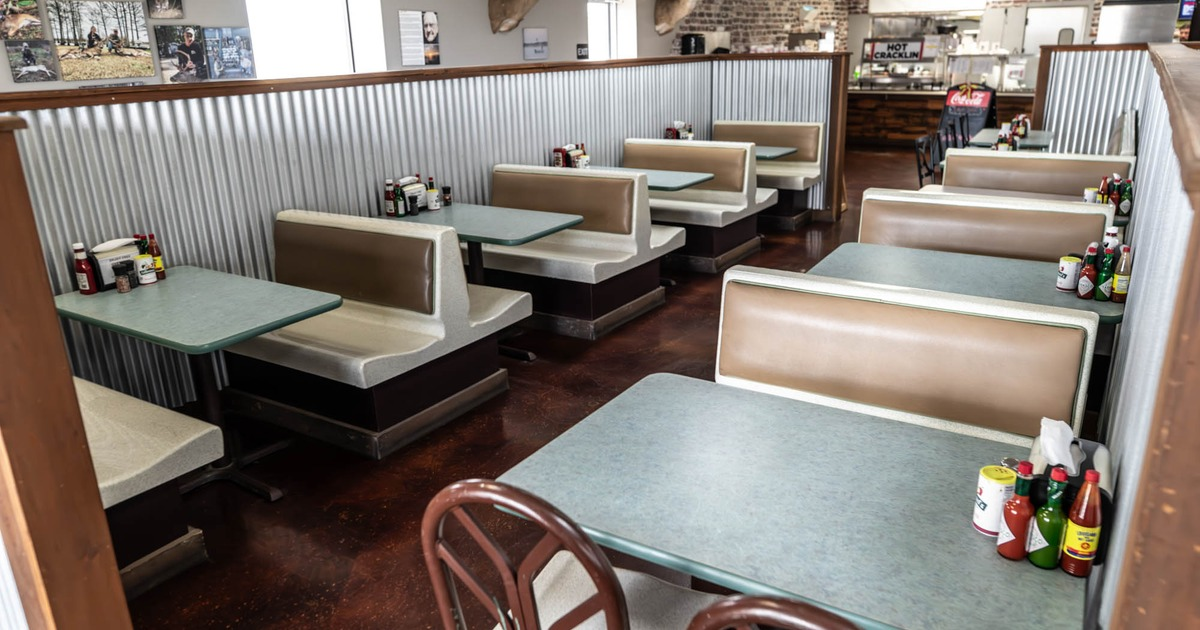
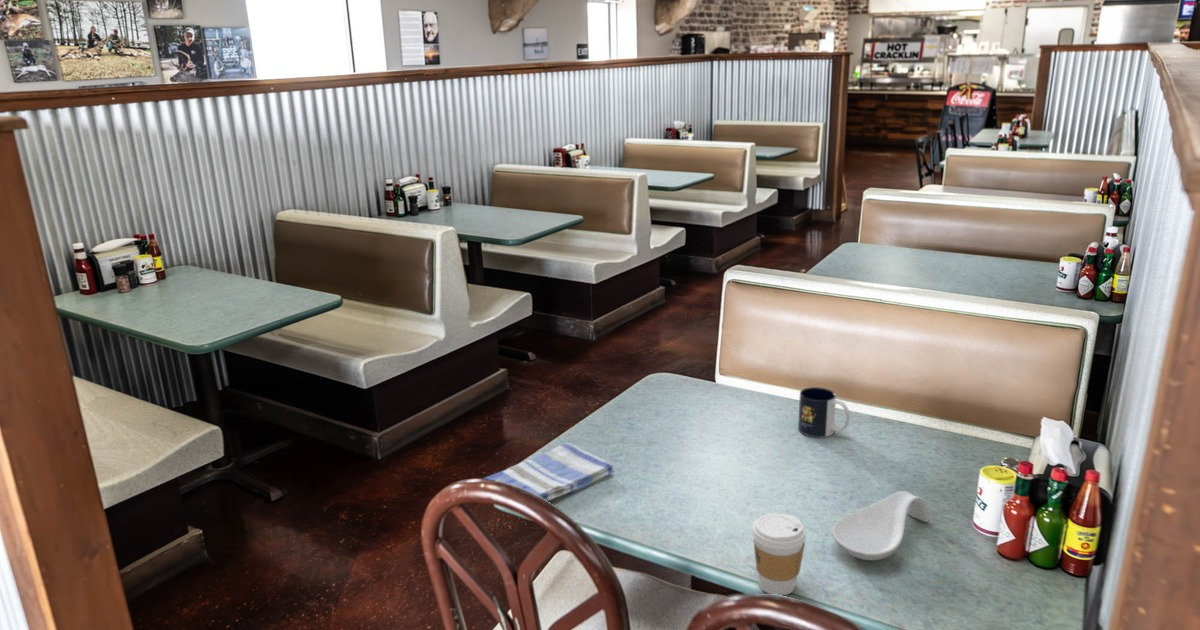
+ dish towel (549, 473)
+ spoon rest (884, 522)
+ coffee cup (777, 553)
+ mug (824, 413)
